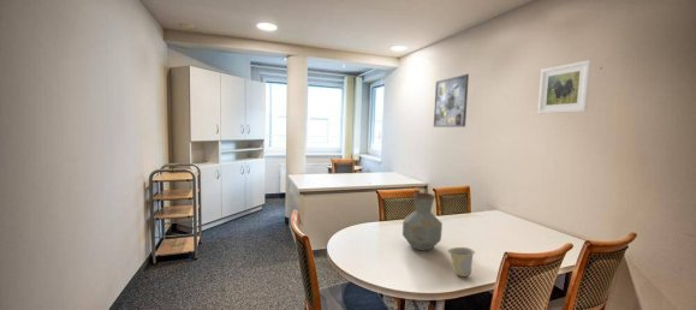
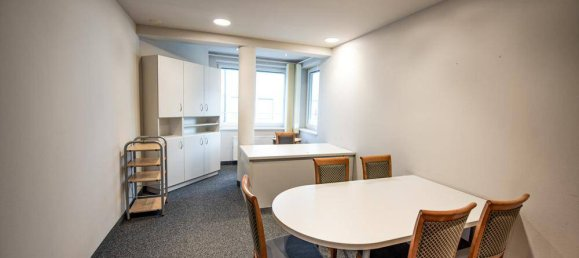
- cup (460, 261)
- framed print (563, 89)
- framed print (450, 102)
- vase (422, 220)
